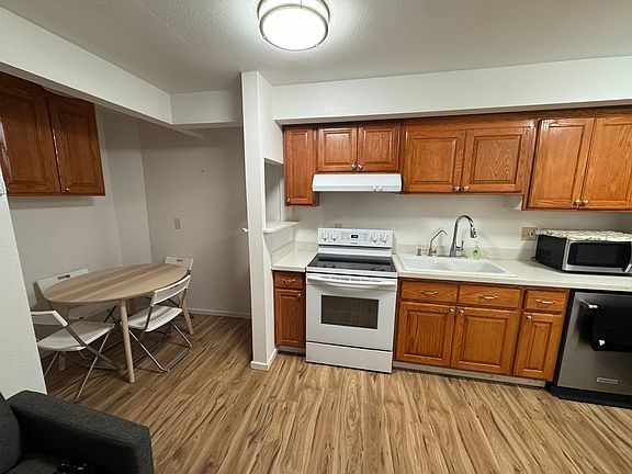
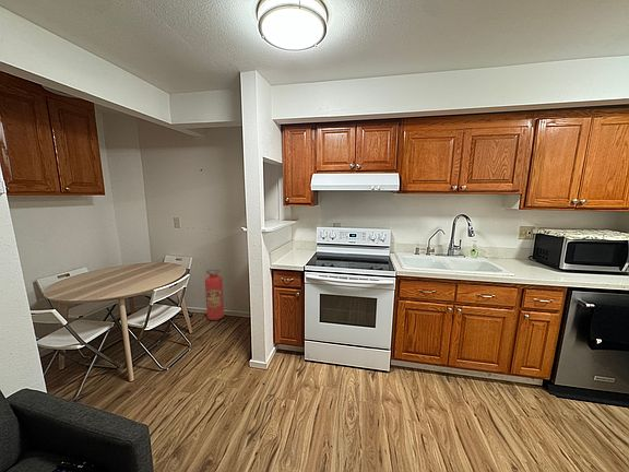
+ fire extinguisher (214, 294)
